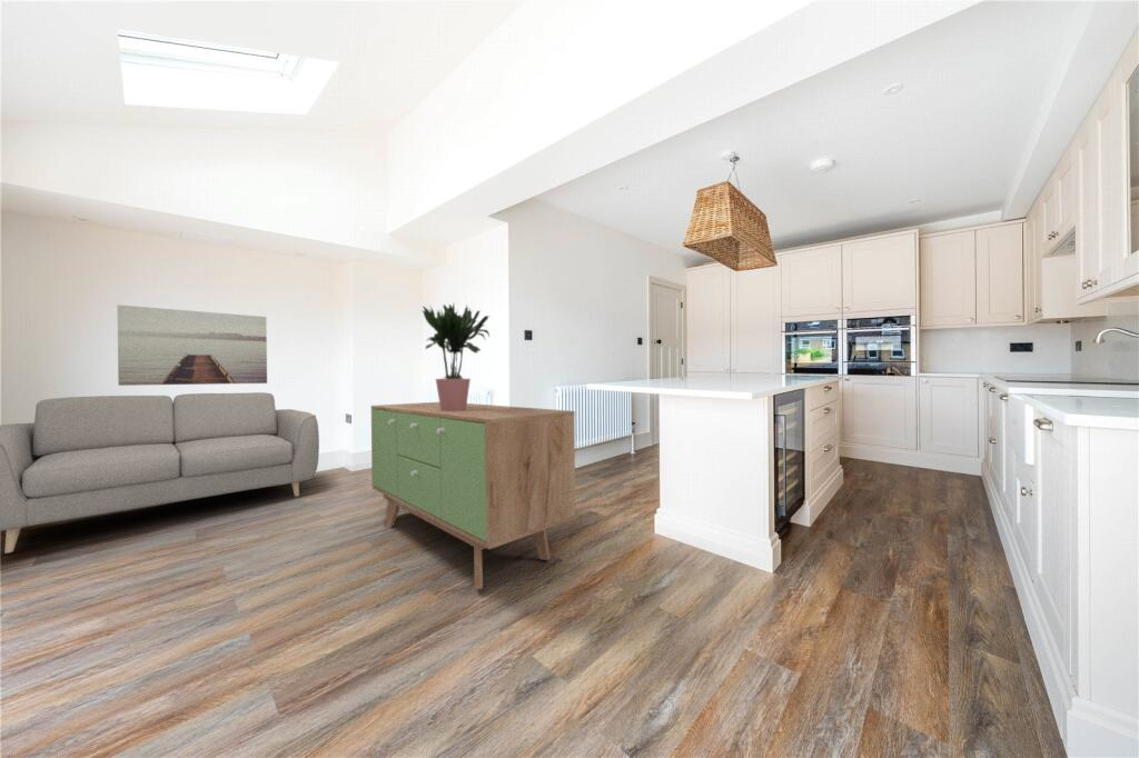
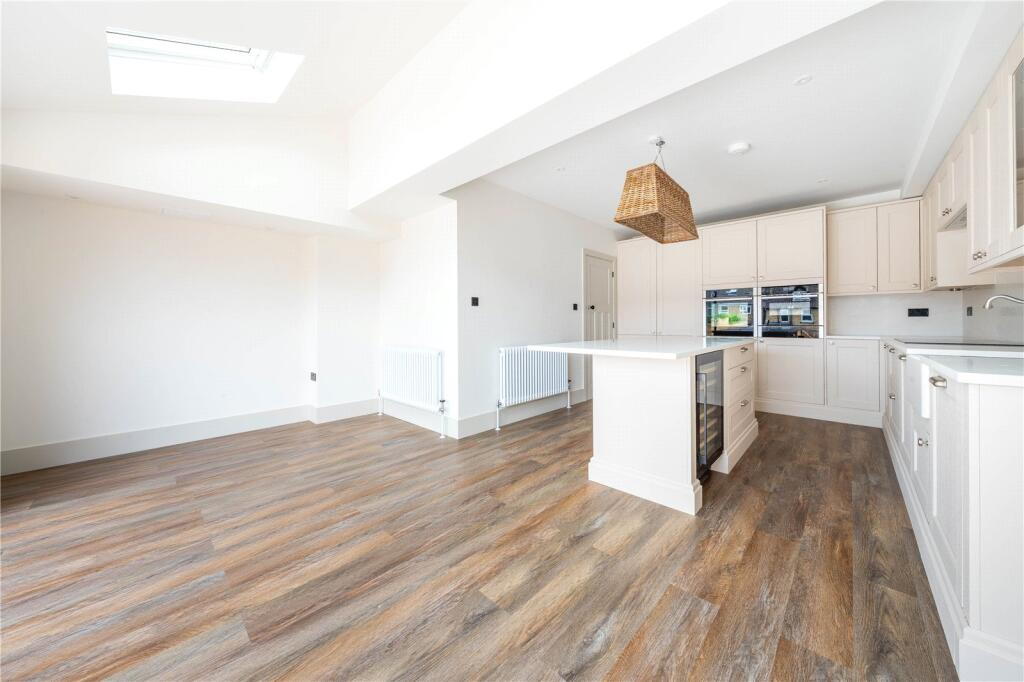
- potted plant (460, 356)
- wall art (199, 348)
- sofa (175, 452)
- sideboard (457, 475)
